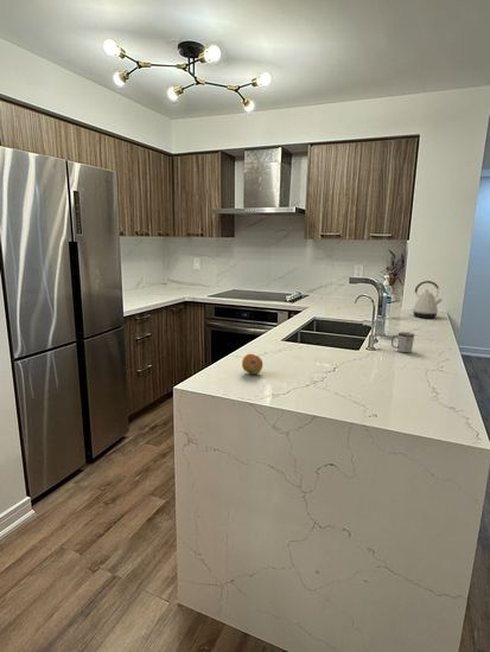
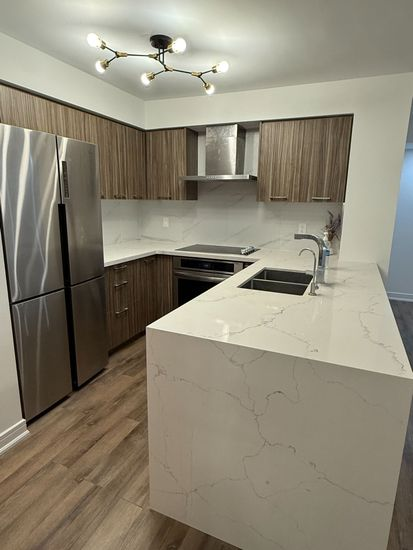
- kettle (427, 299)
- mug (402, 341)
- fruit (252, 363)
